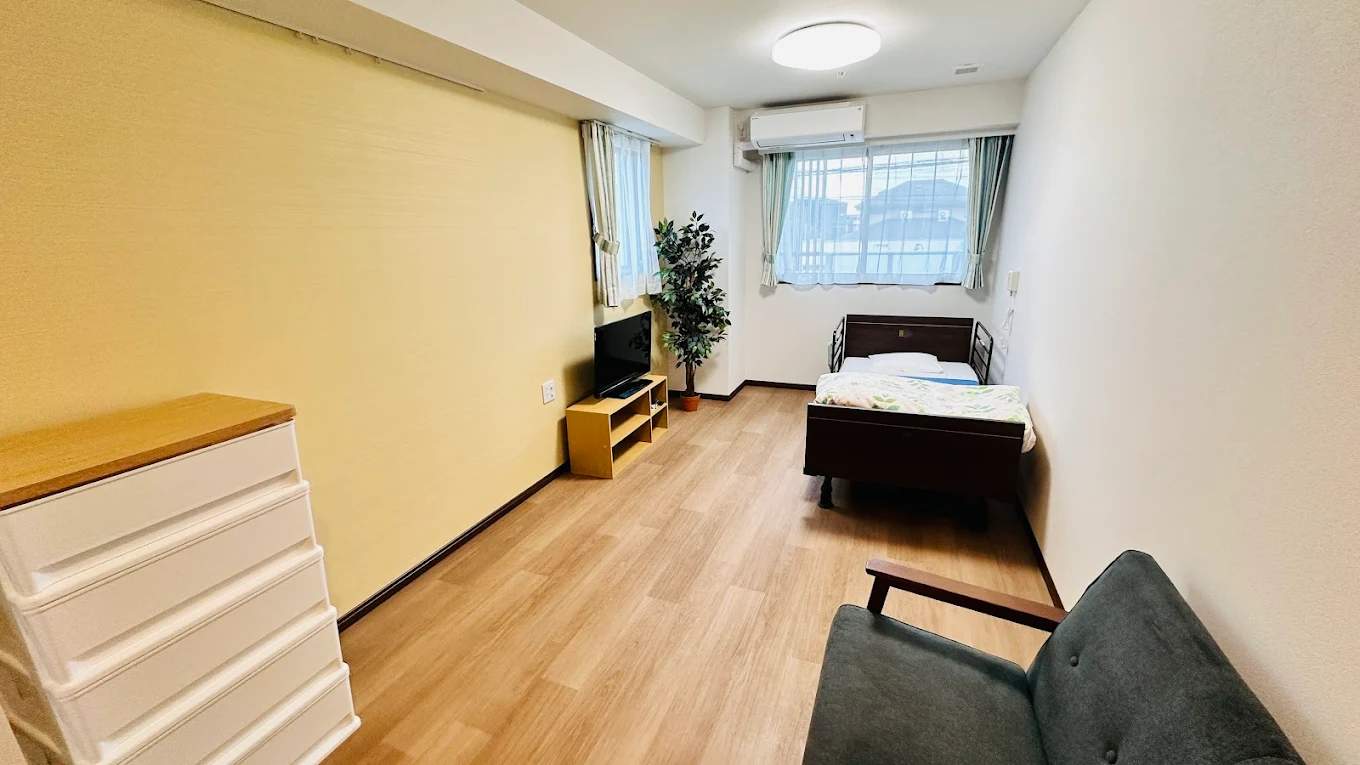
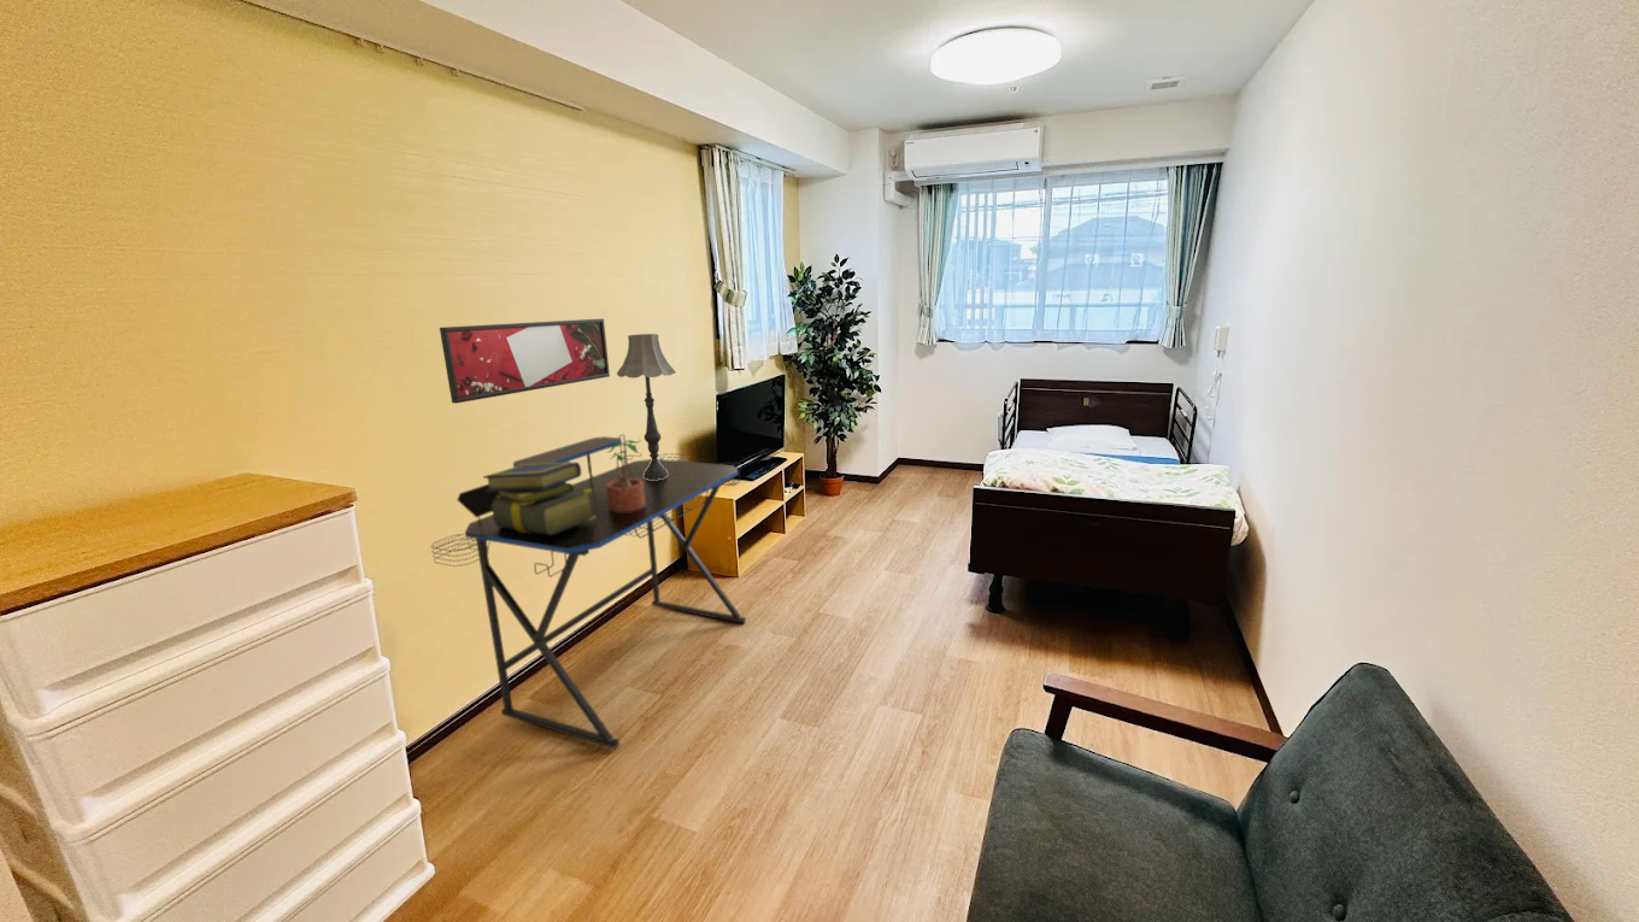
+ desk (634, 579)
+ potted plant (625, 474)
+ table lamp (650, 406)
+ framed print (536, 356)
+ stack of books (536, 494)
